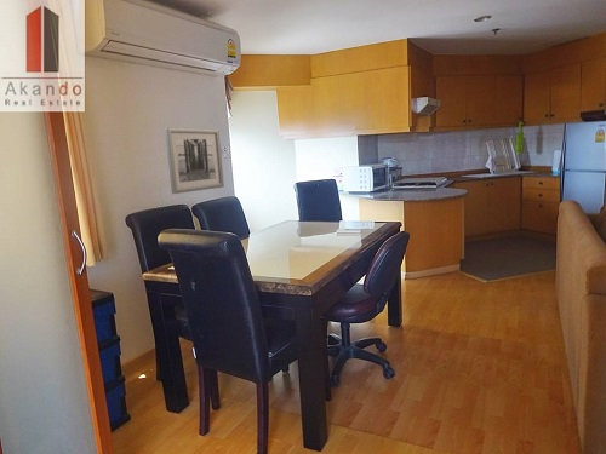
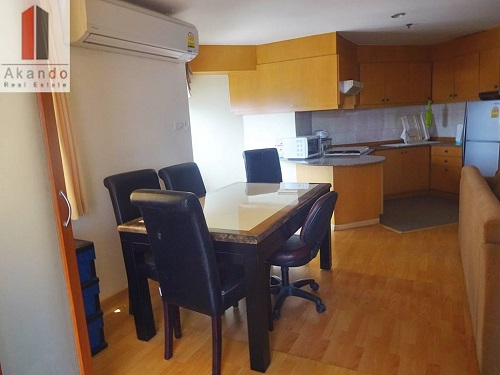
- wall art (196, 160)
